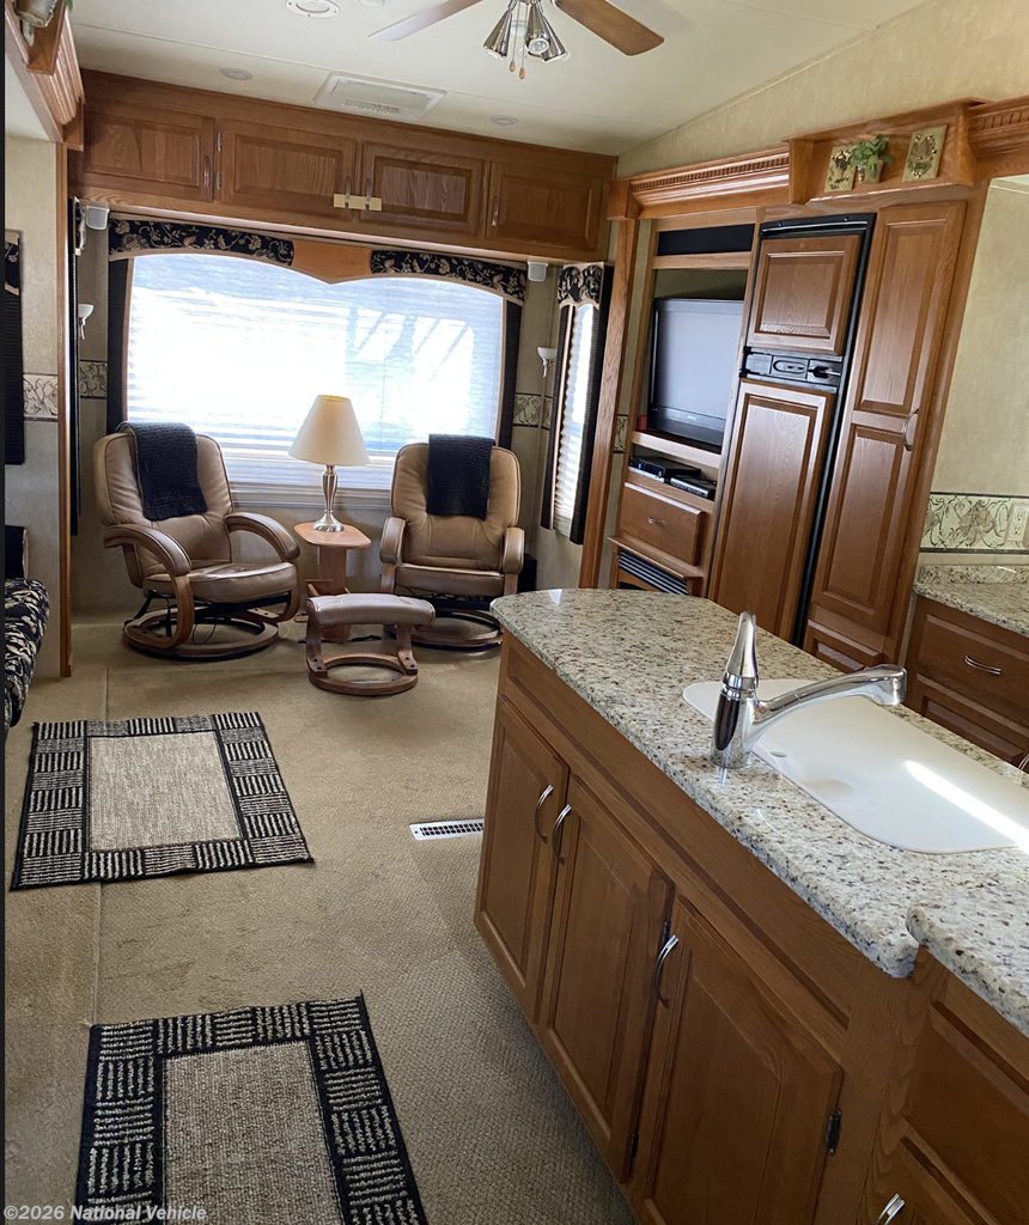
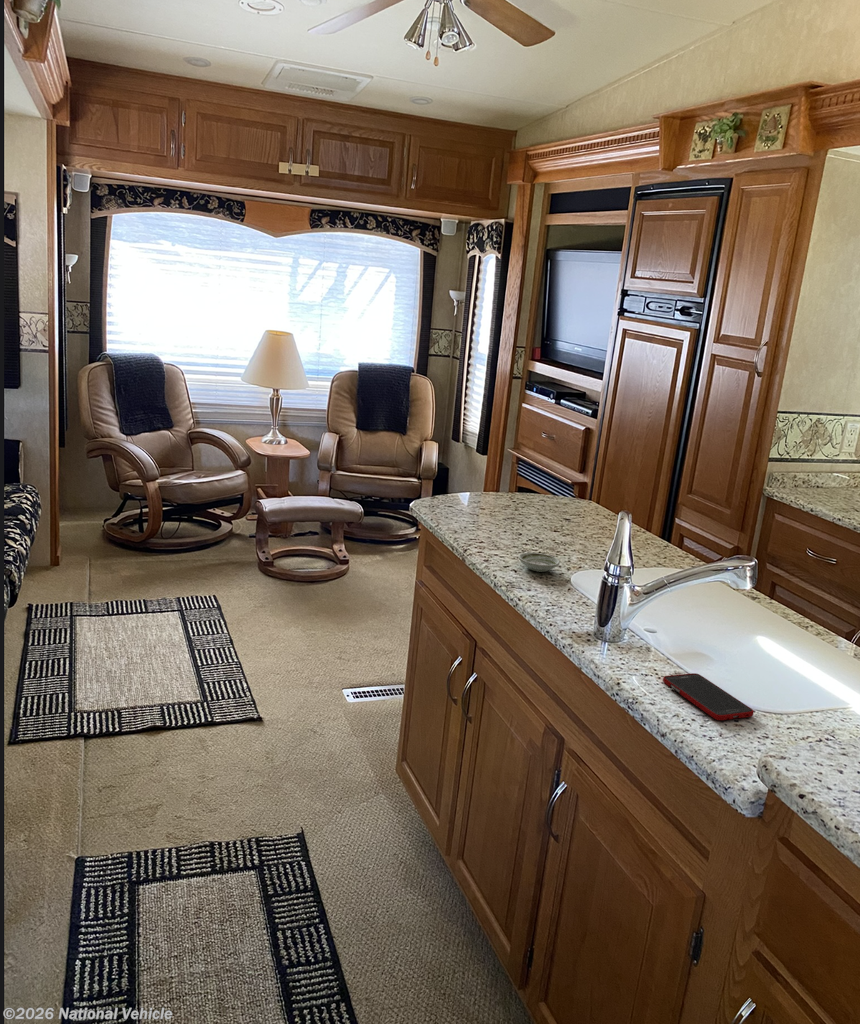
+ saucer (538, 563)
+ cell phone (706, 695)
